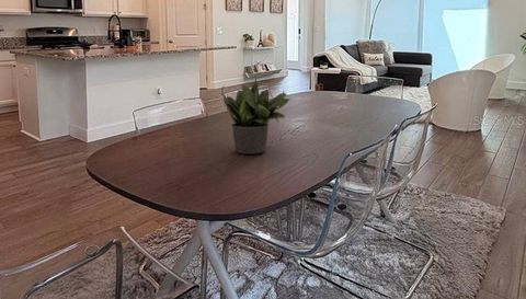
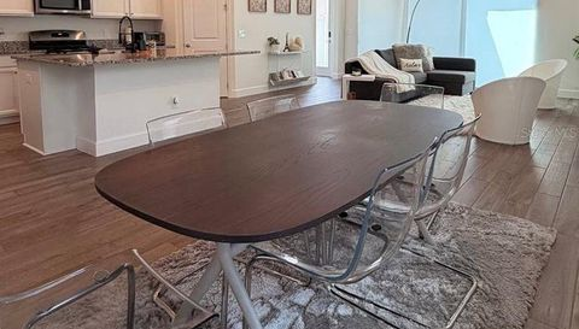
- potted plant (256, 115)
